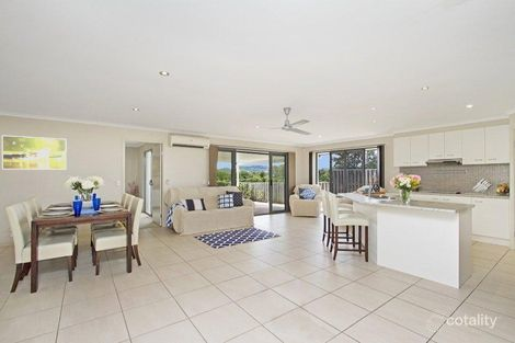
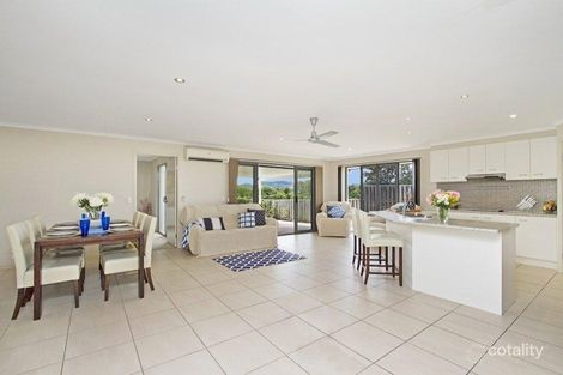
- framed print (35, 152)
